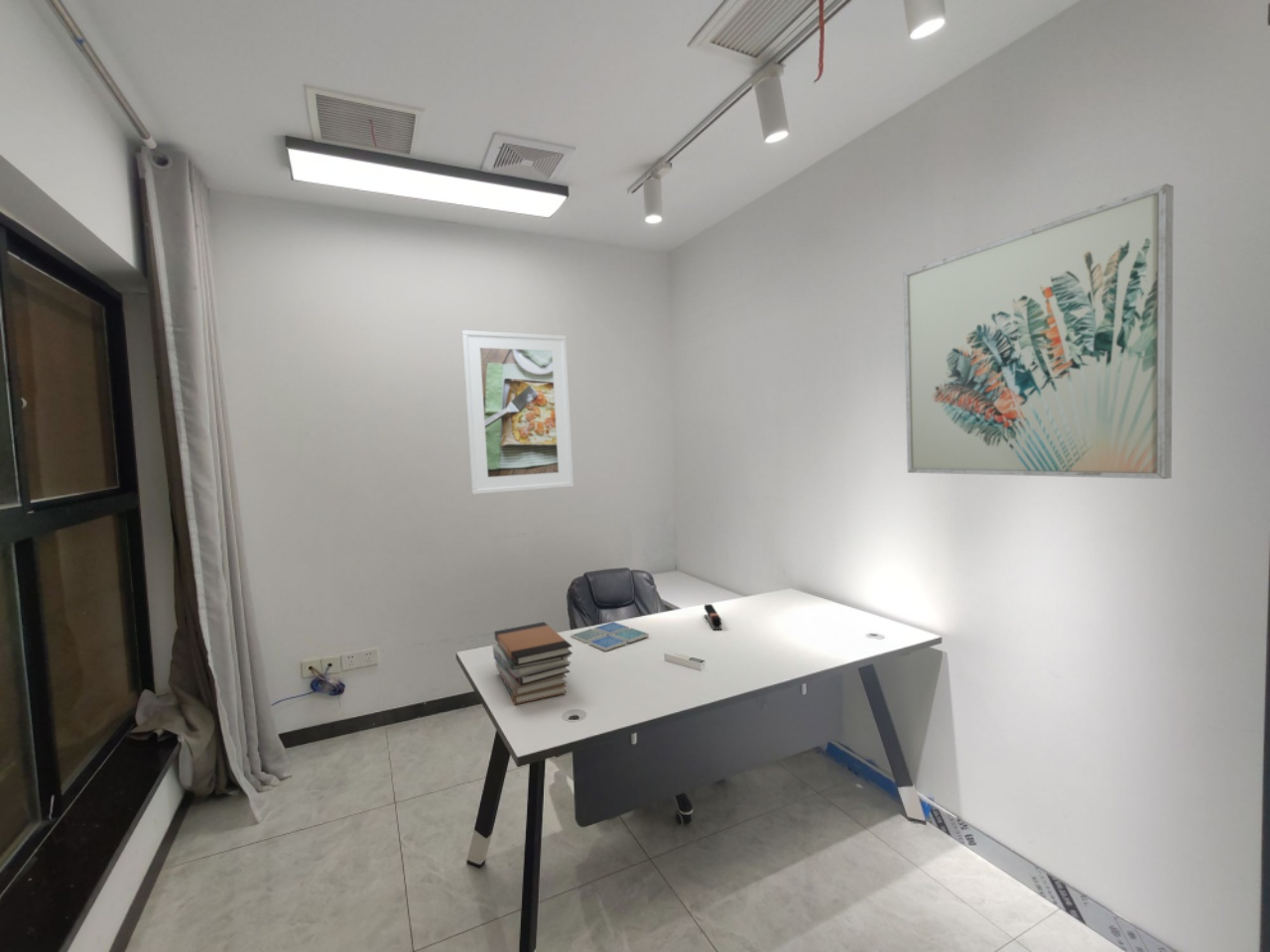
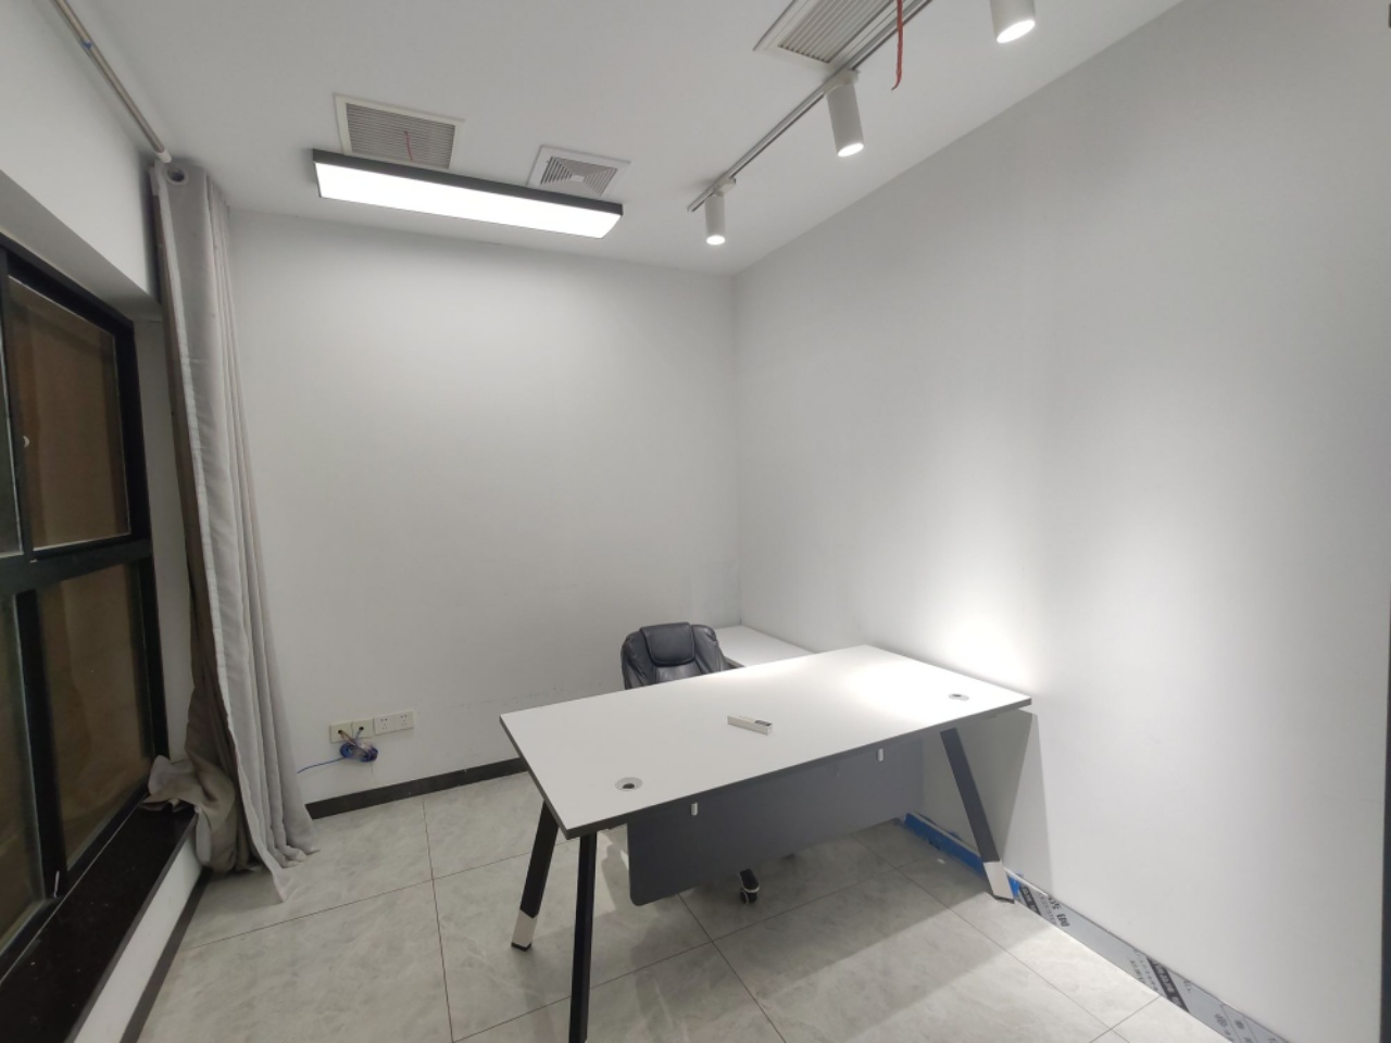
- drink coaster (609, 635)
- wall art (1014, 357)
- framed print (520, 412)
- stapler (712, 616)
- book stack (531, 659)
